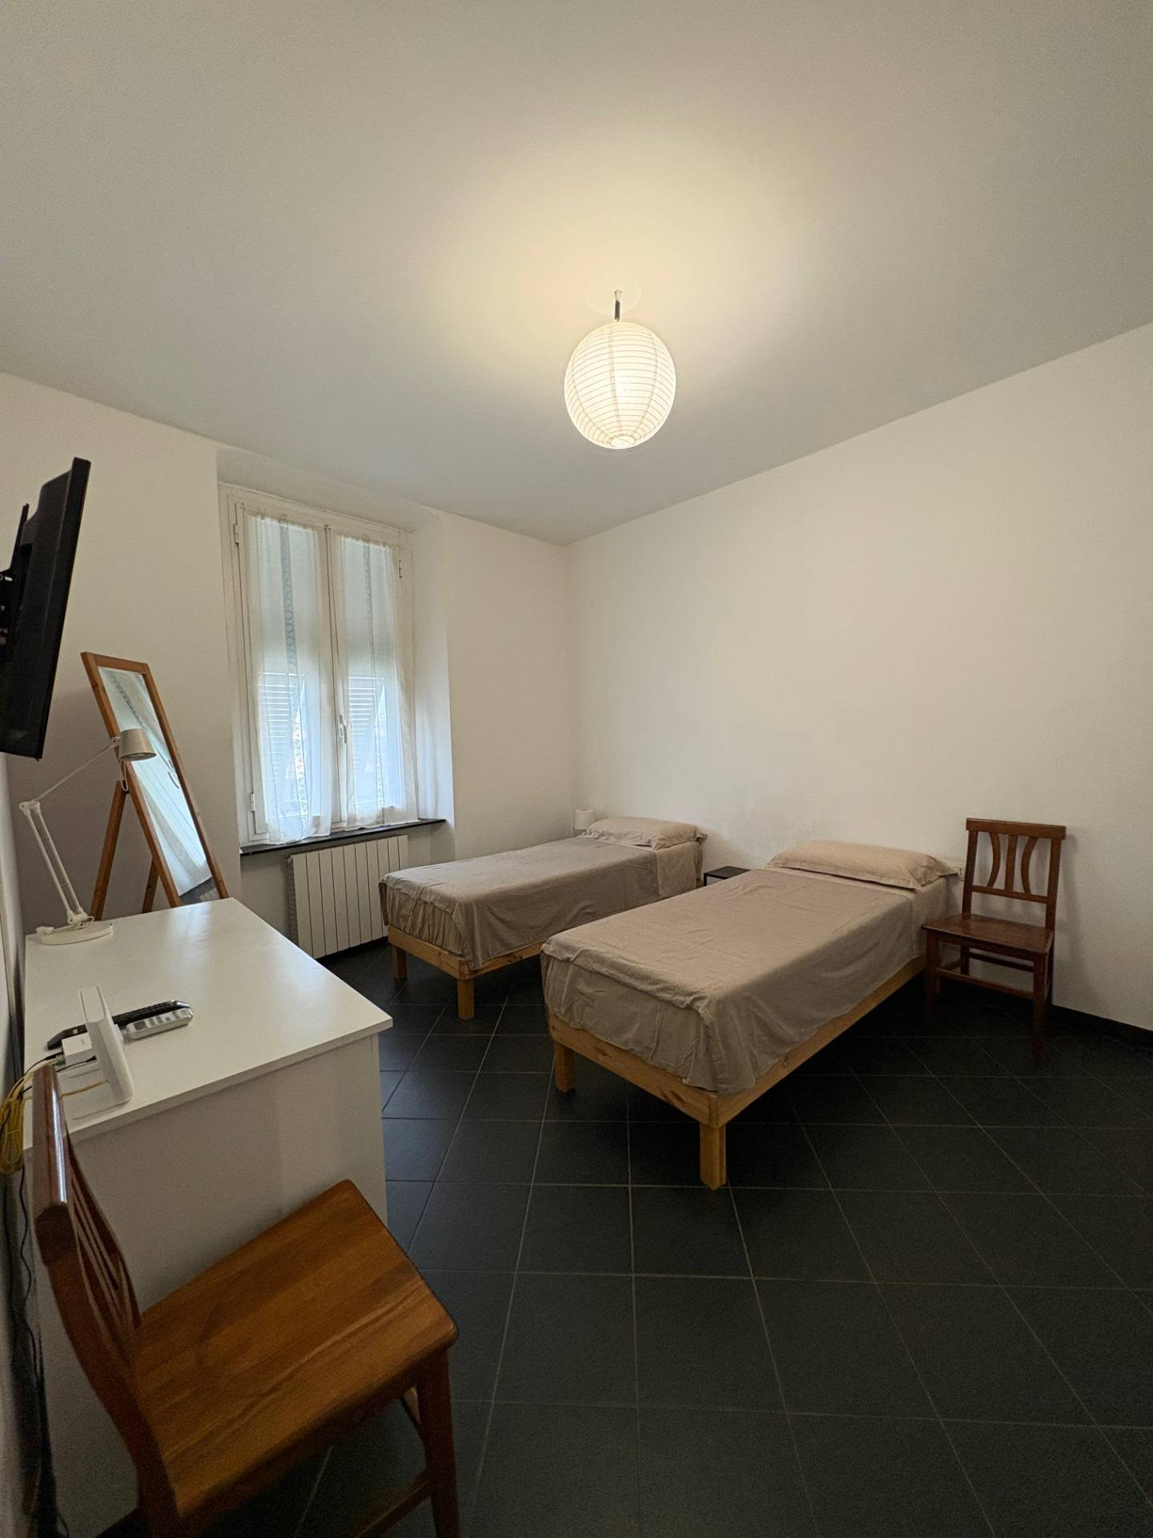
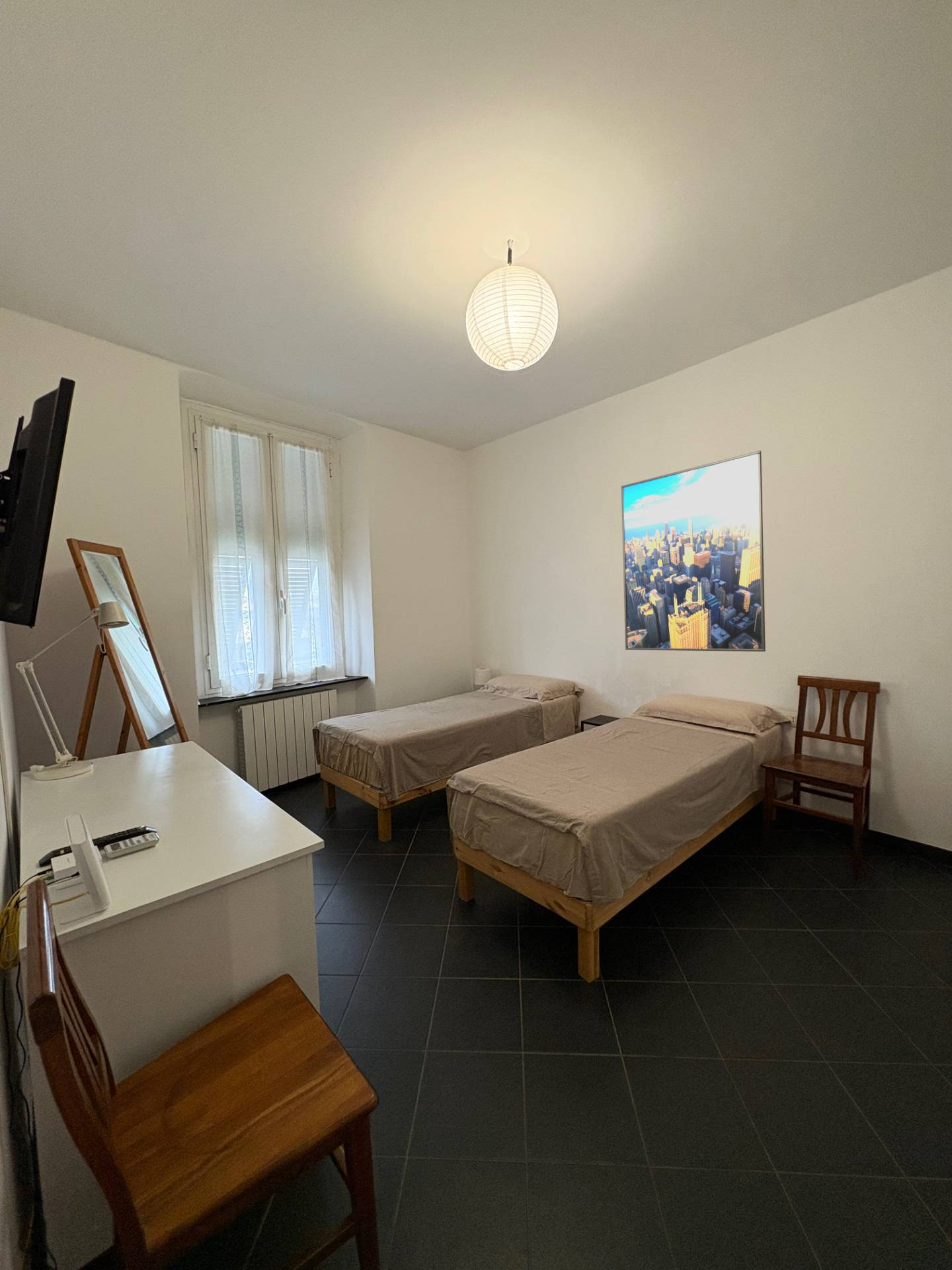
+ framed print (686, 560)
